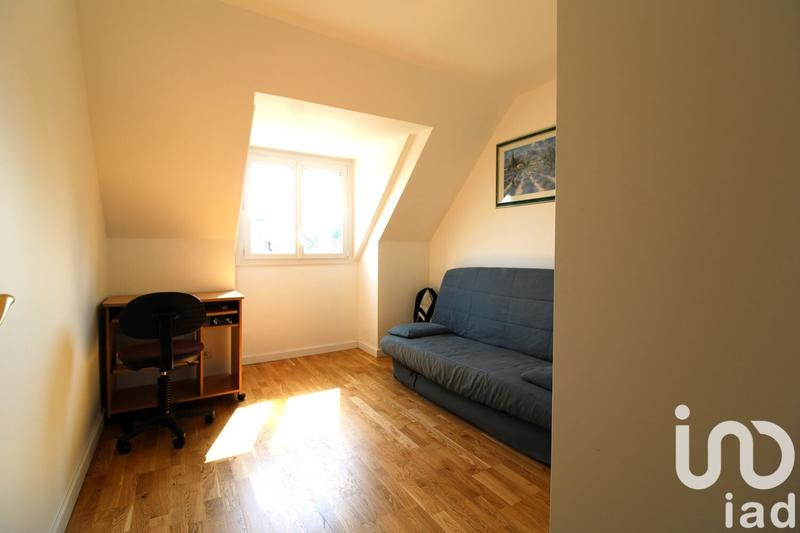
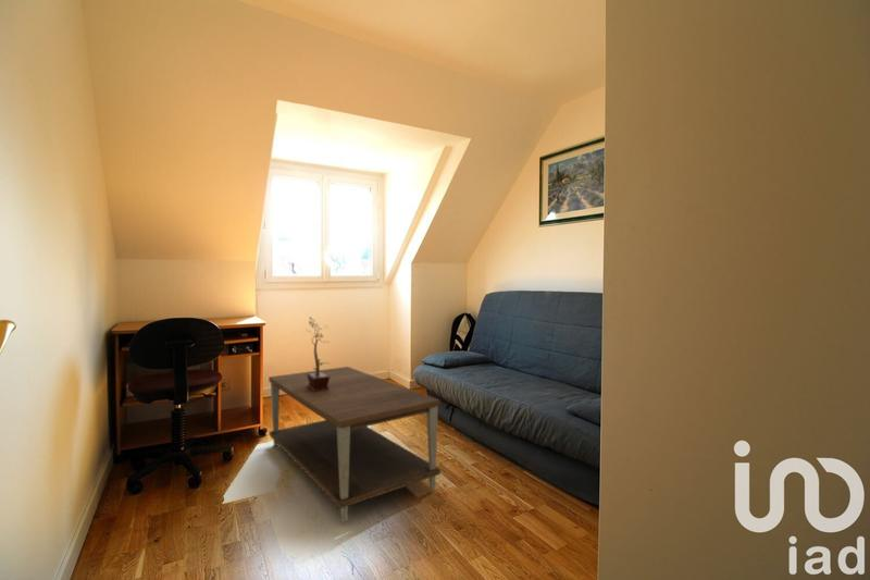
+ potted plant (315, 349)
+ coffee table (345, 425)
